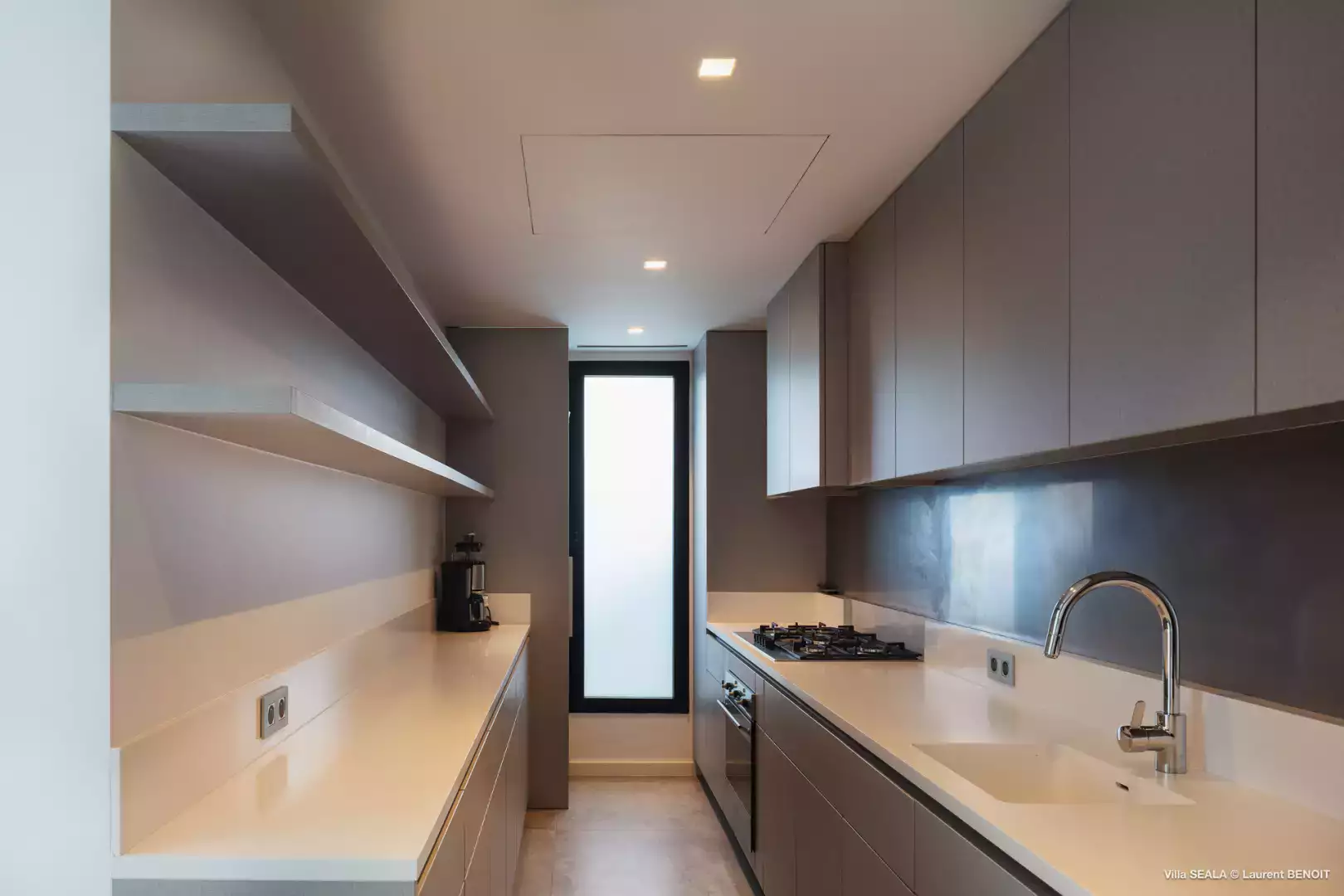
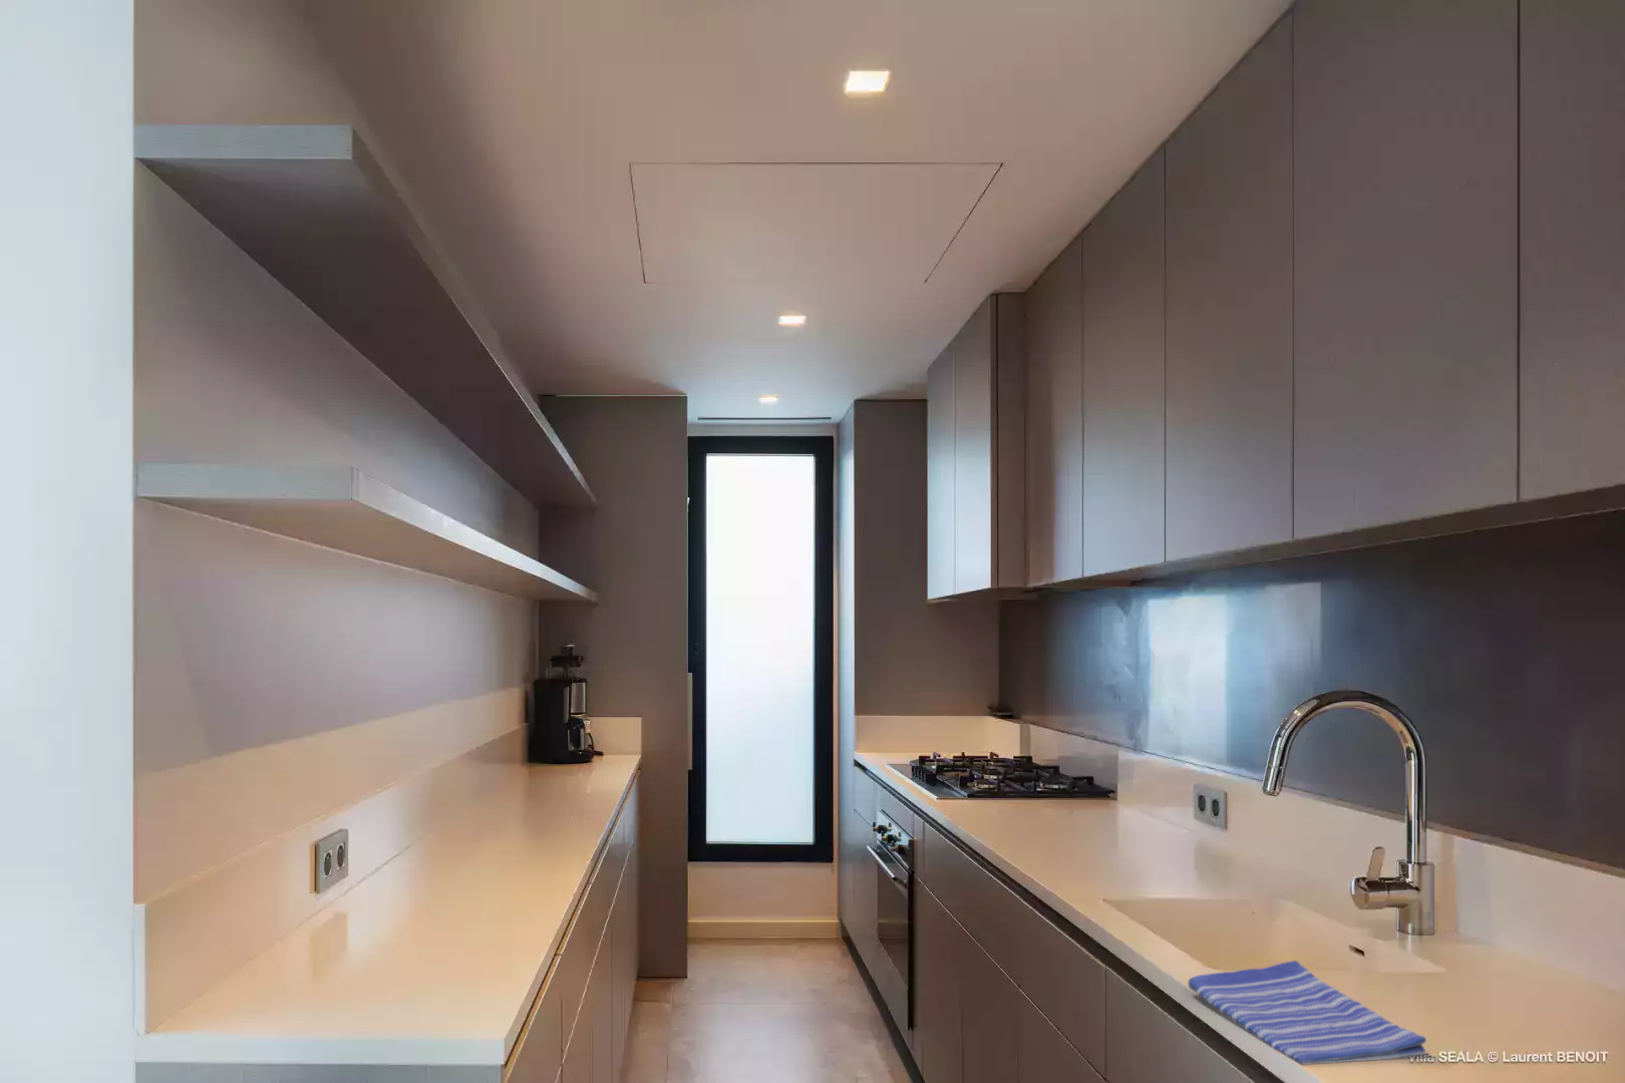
+ dish towel (1299, 1008)
